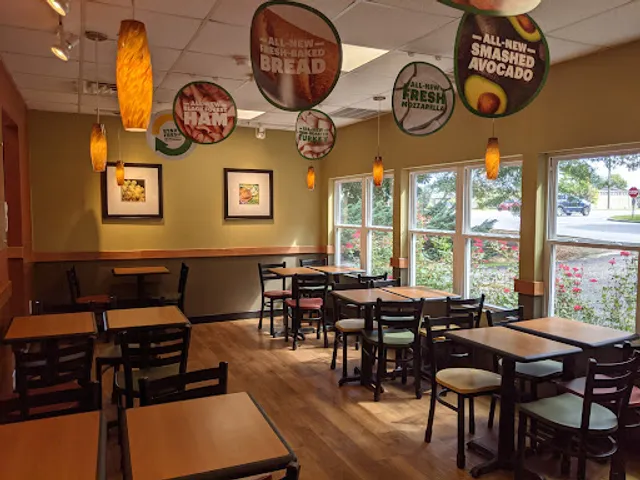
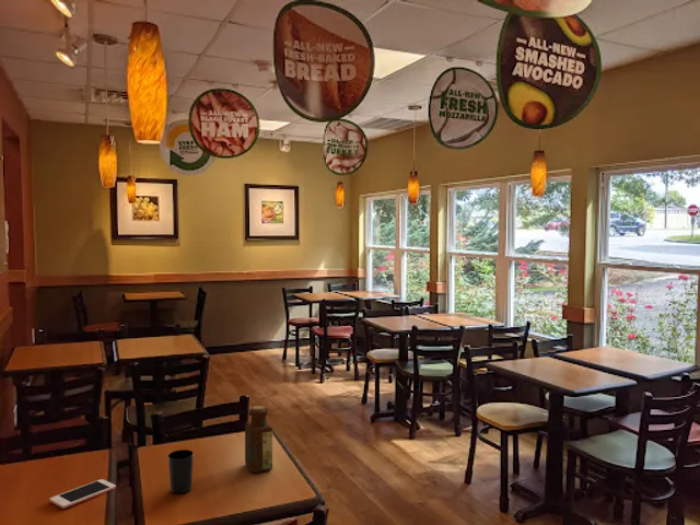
+ bottle (258, 436)
+ cell phone (83, 492)
+ cup (180, 471)
